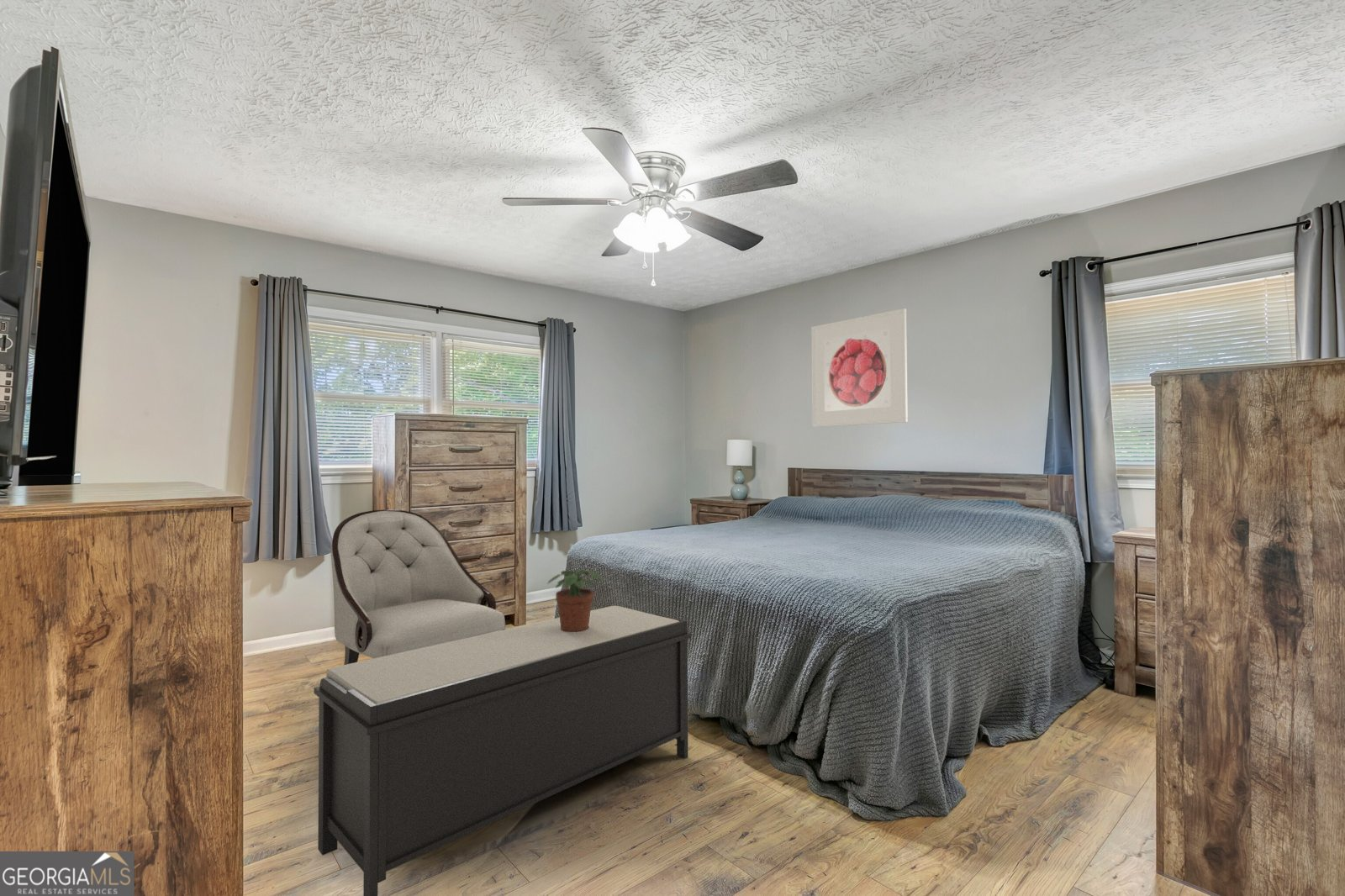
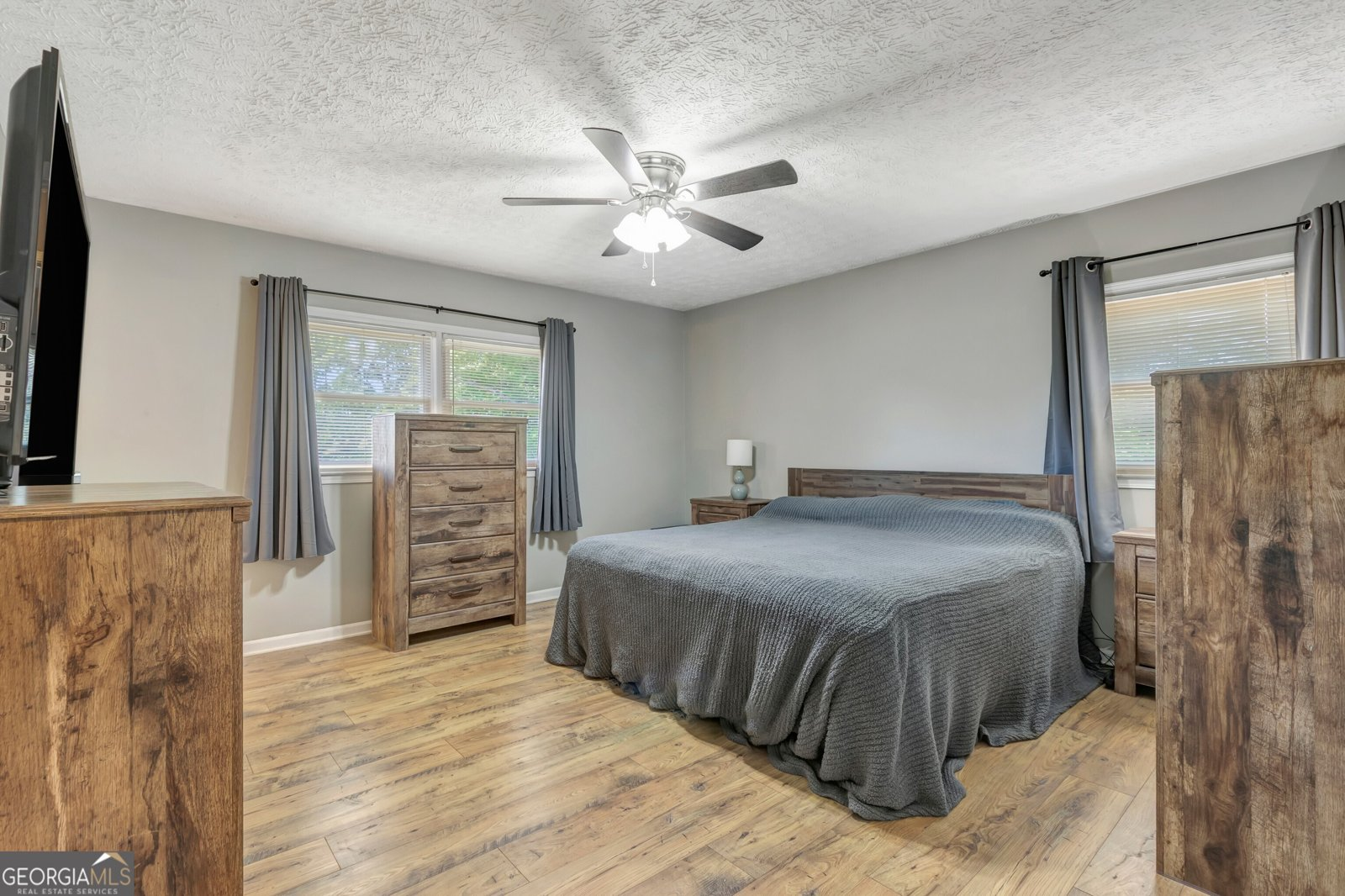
- potted plant (575, 599)
- armchair (412, 609)
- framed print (856, 372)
- bench (527, 719)
